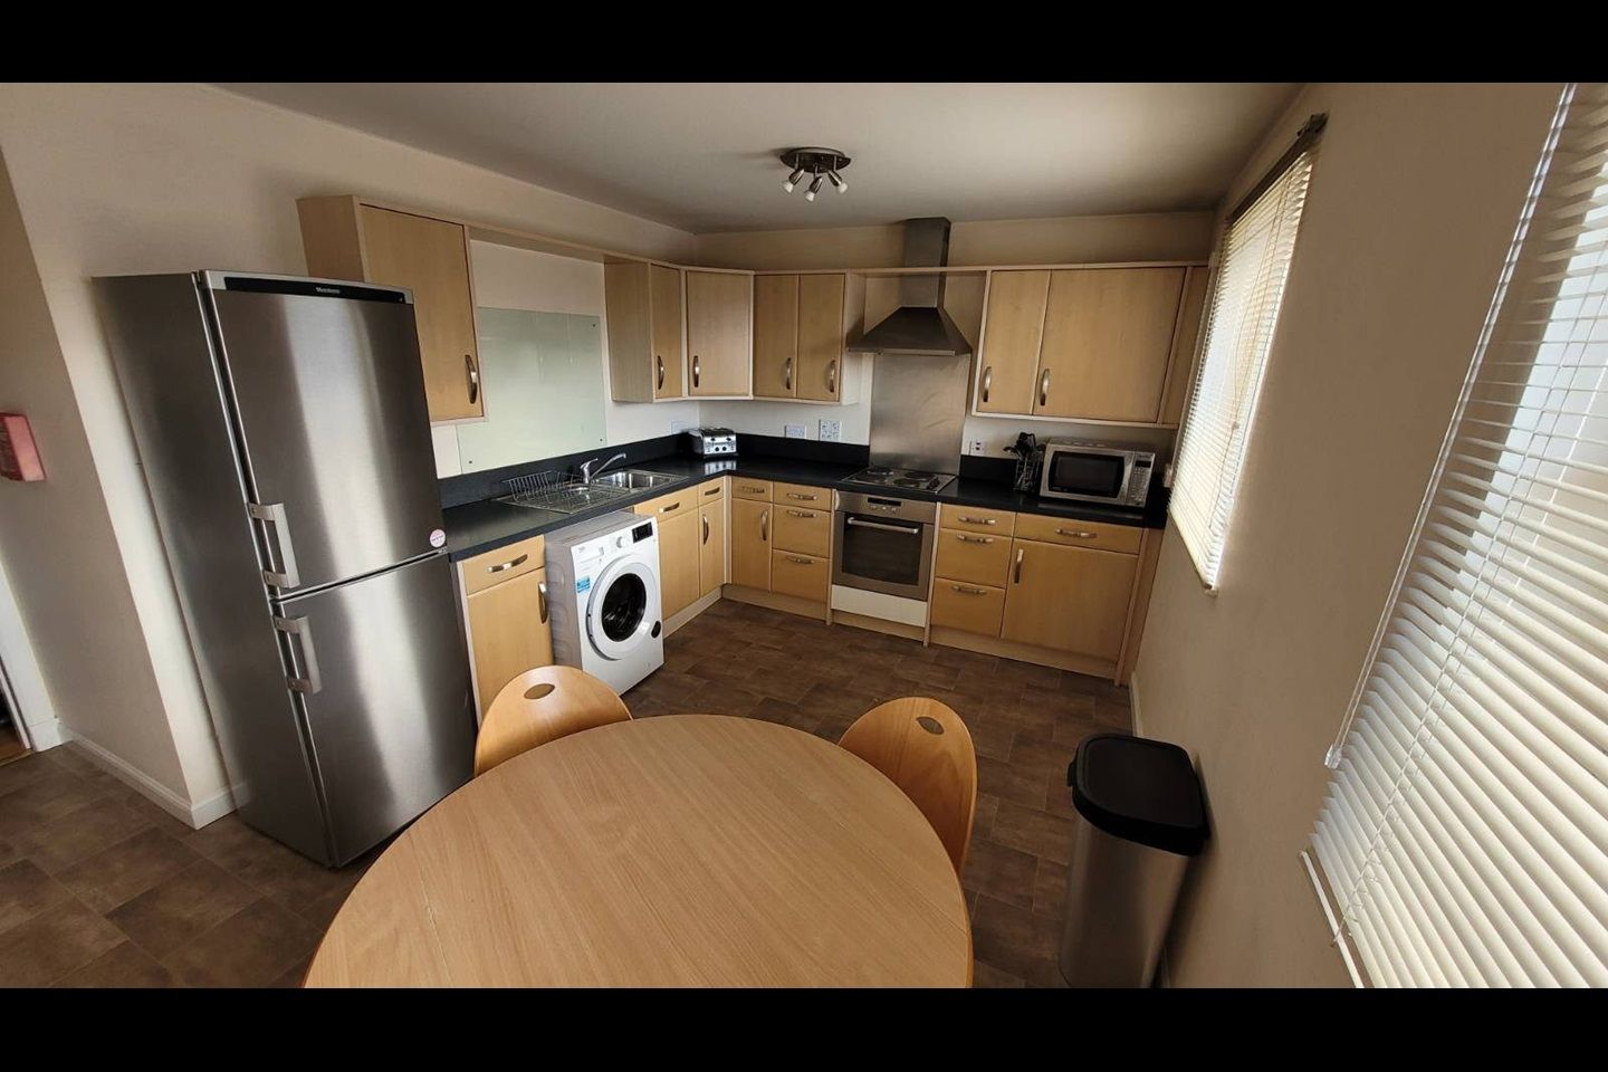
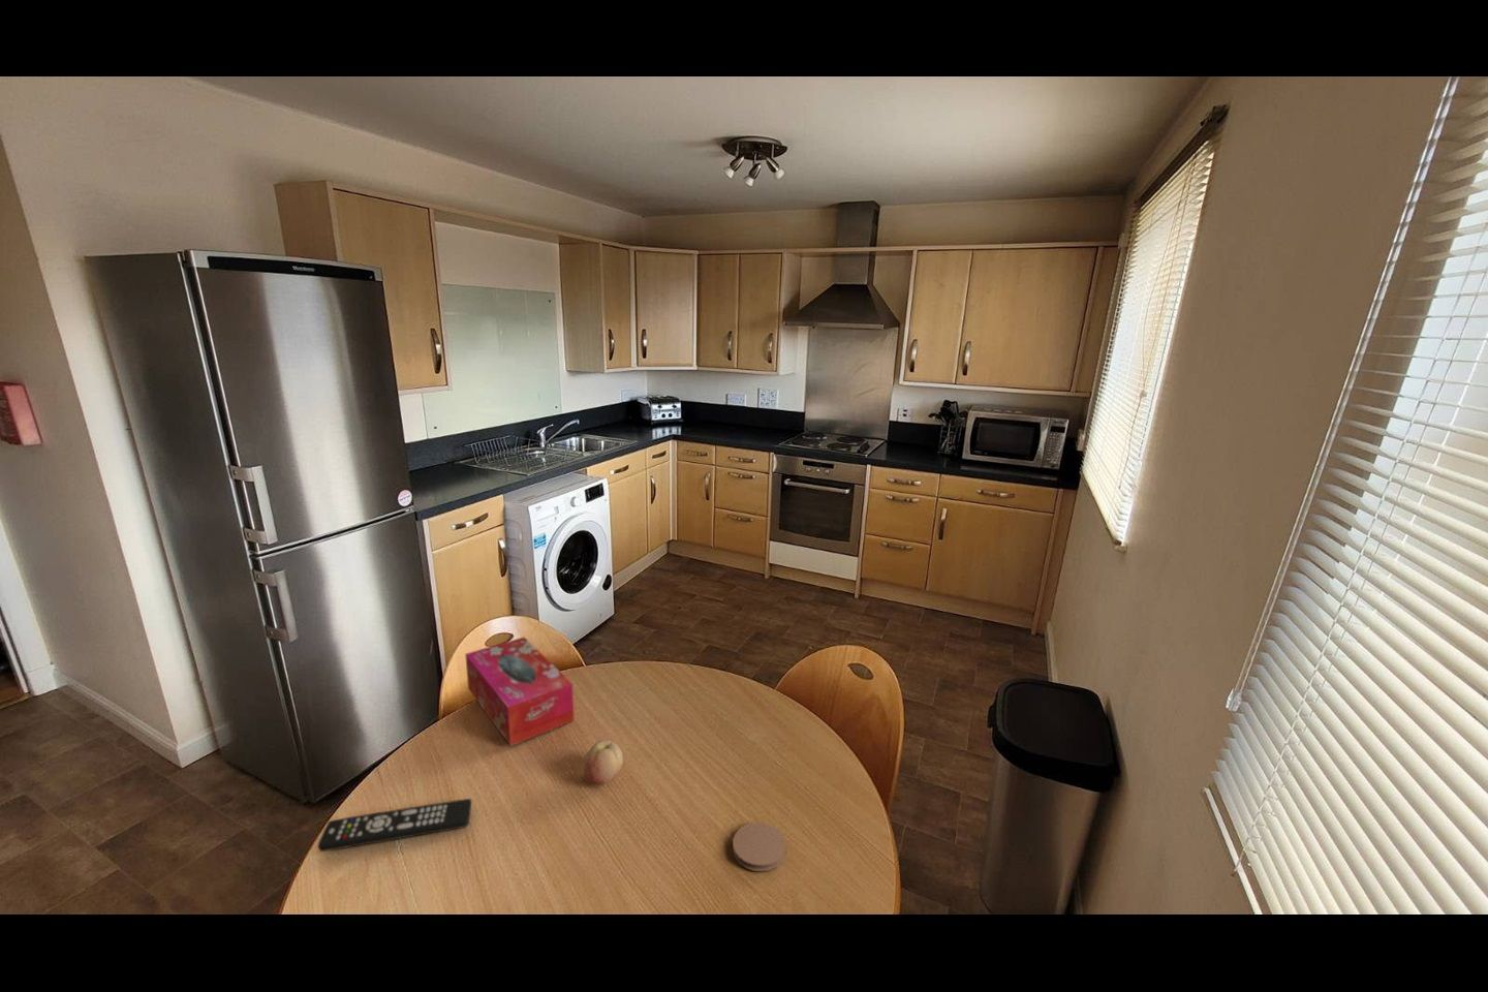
+ coaster (758, 845)
+ tissue box (518, 686)
+ remote control (397, 825)
+ fruit (603, 763)
